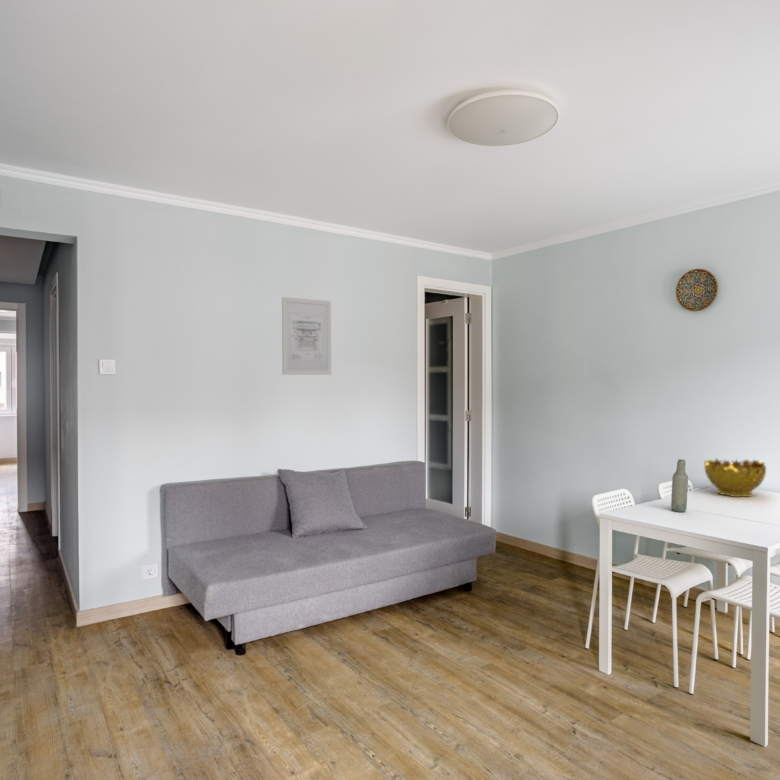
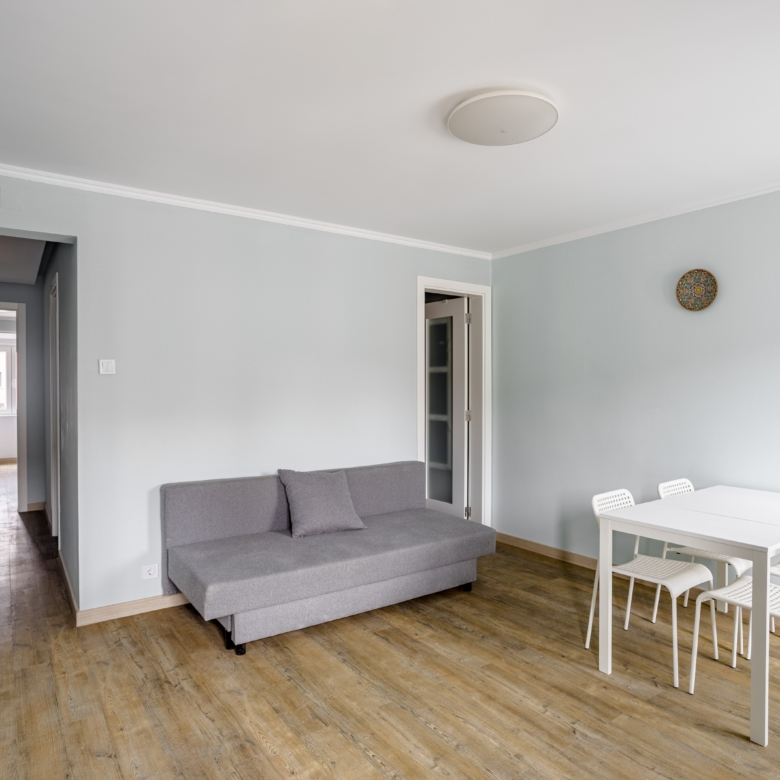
- bottle (679, 485)
- decorative bowl (734, 477)
- wall art (307, 336)
